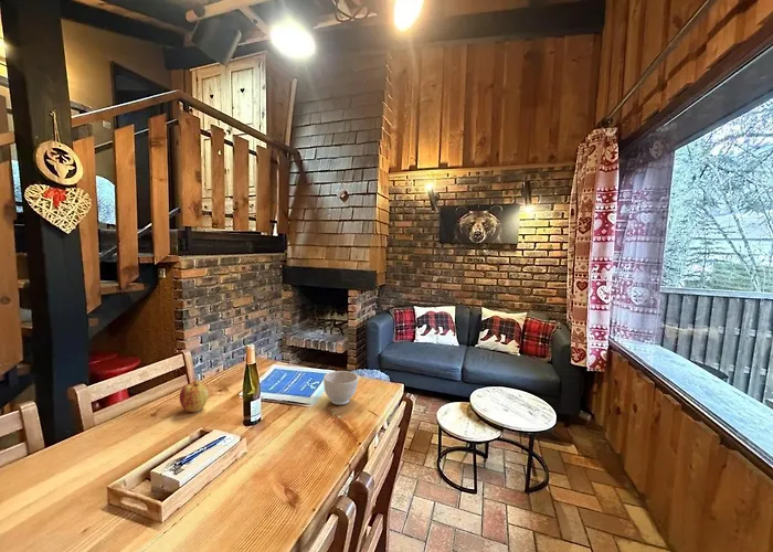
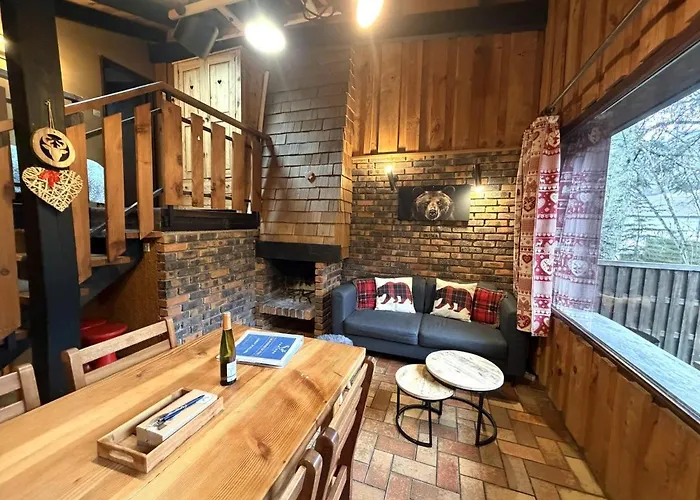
- apple (194, 396)
- bowl (340, 388)
